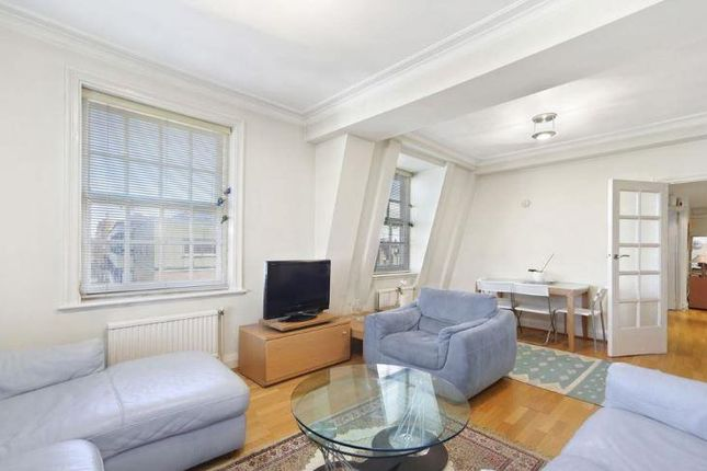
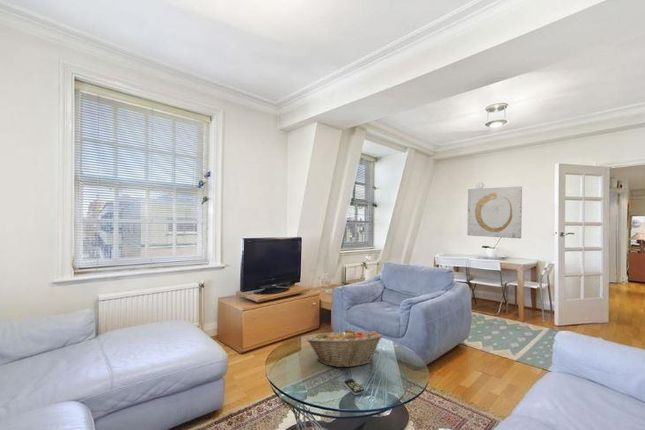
+ wall art (493, 212)
+ remote control (353, 386)
+ fruit basket (344, 343)
